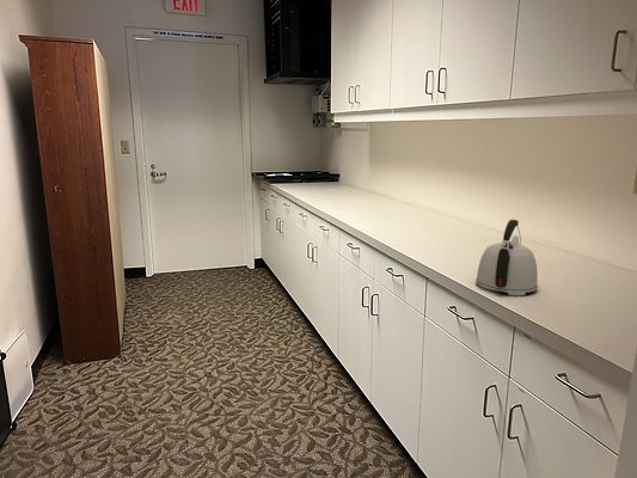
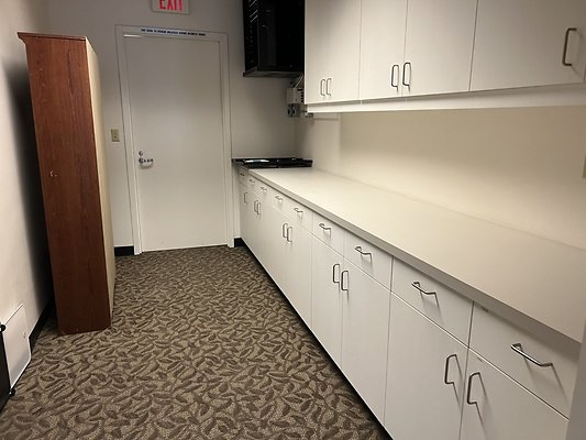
- kettle (508, 253)
